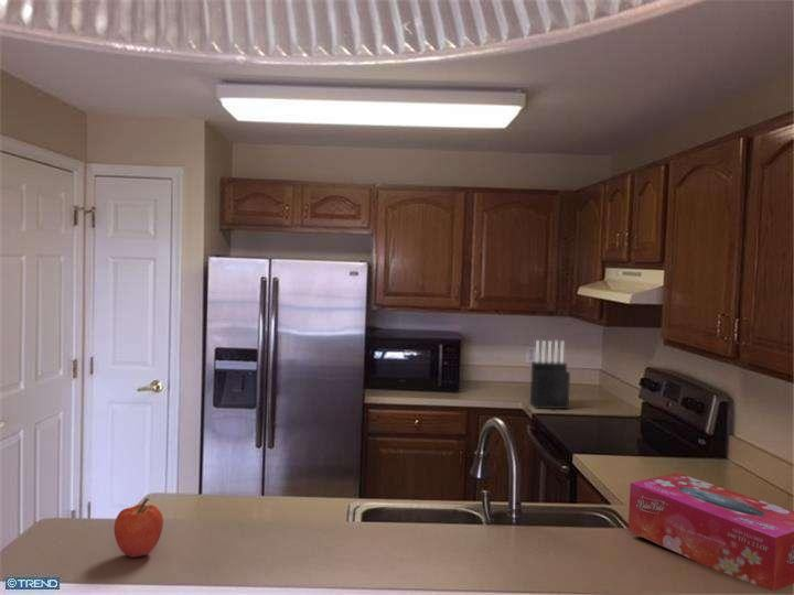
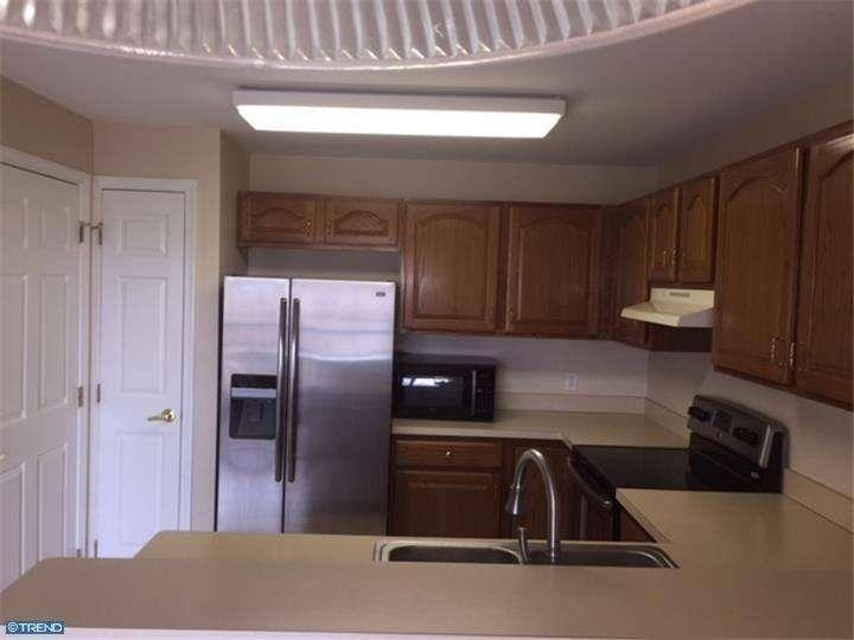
- apple (138, 527)
- knife block (550, 374)
- tissue box (718, 526)
